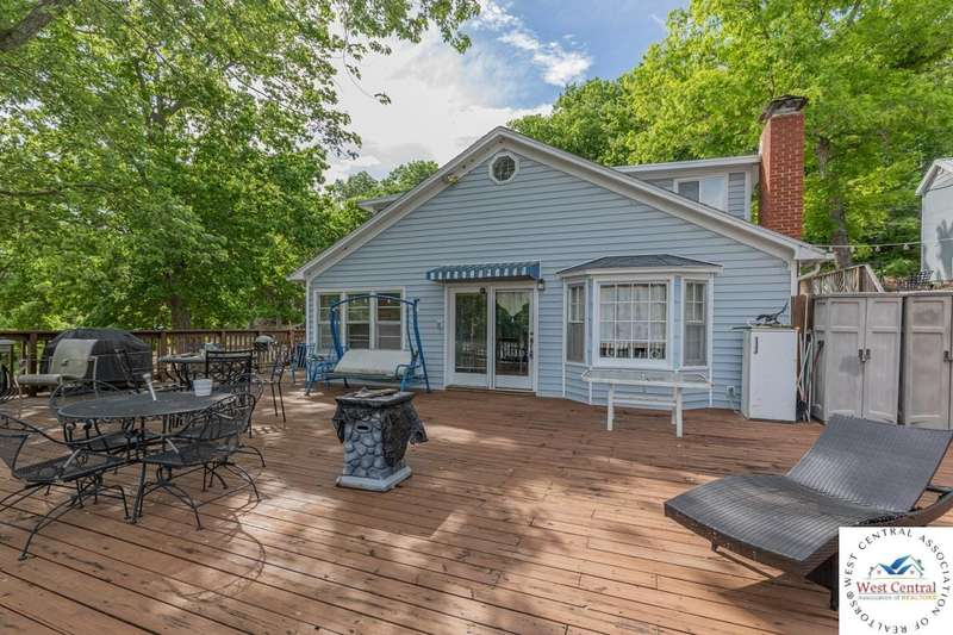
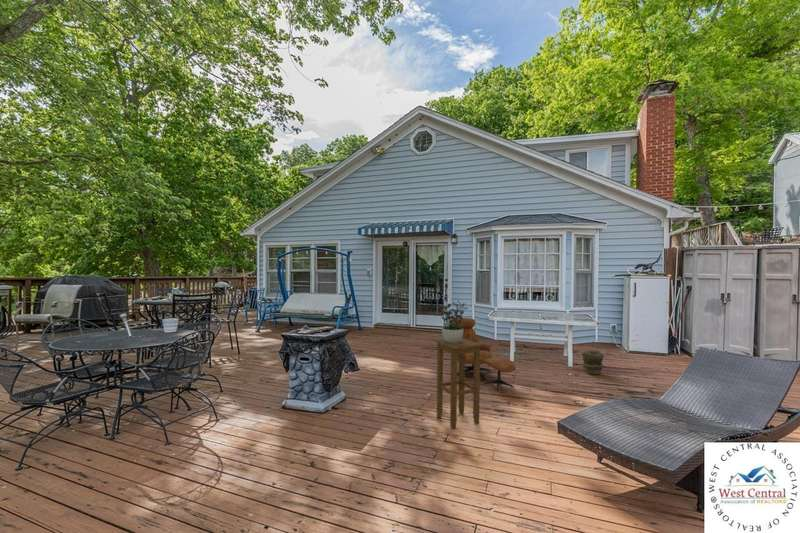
+ potted plant (453, 320)
+ vase (592, 362)
+ lounge chair (480, 350)
+ stool (457, 381)
